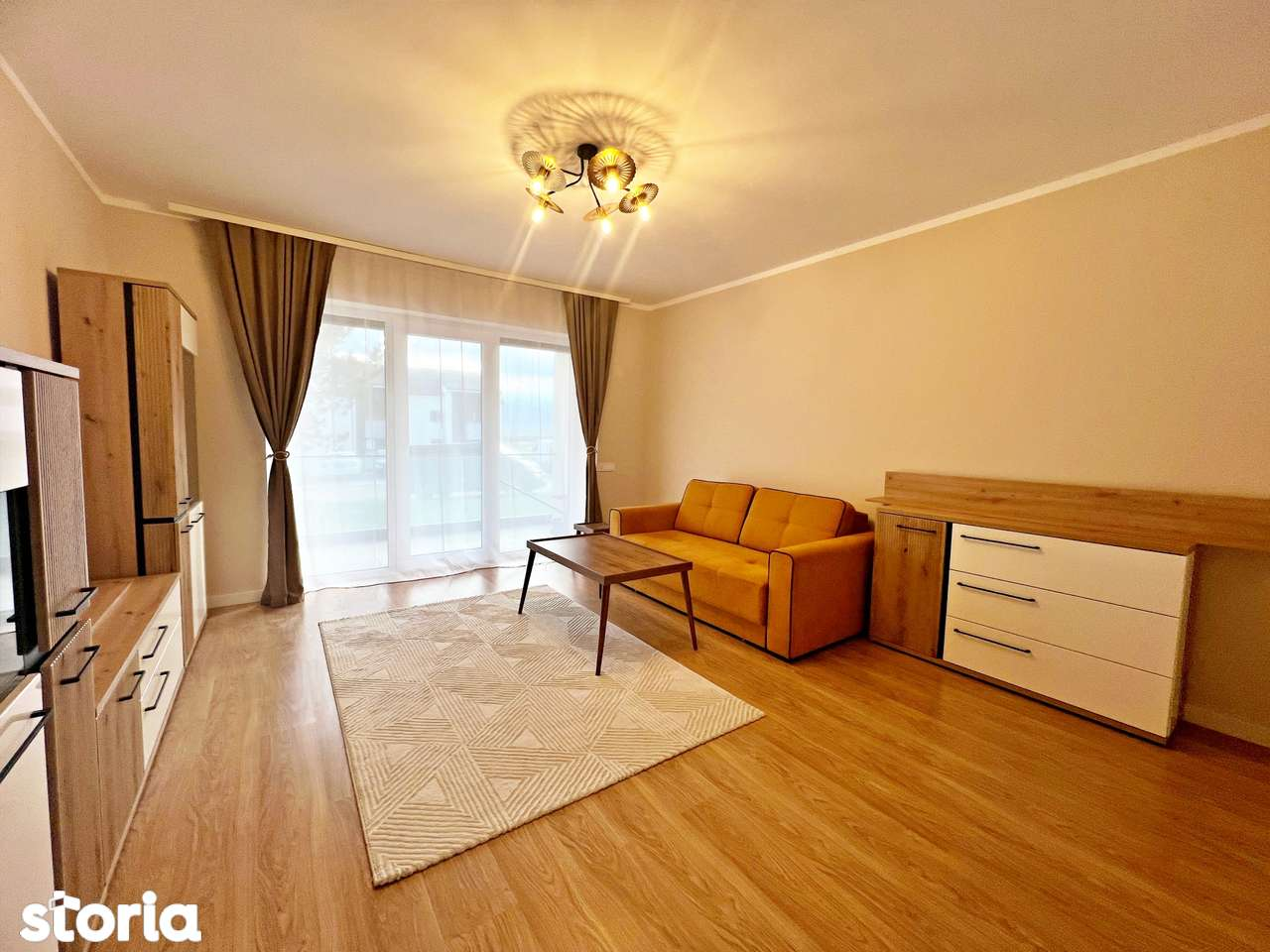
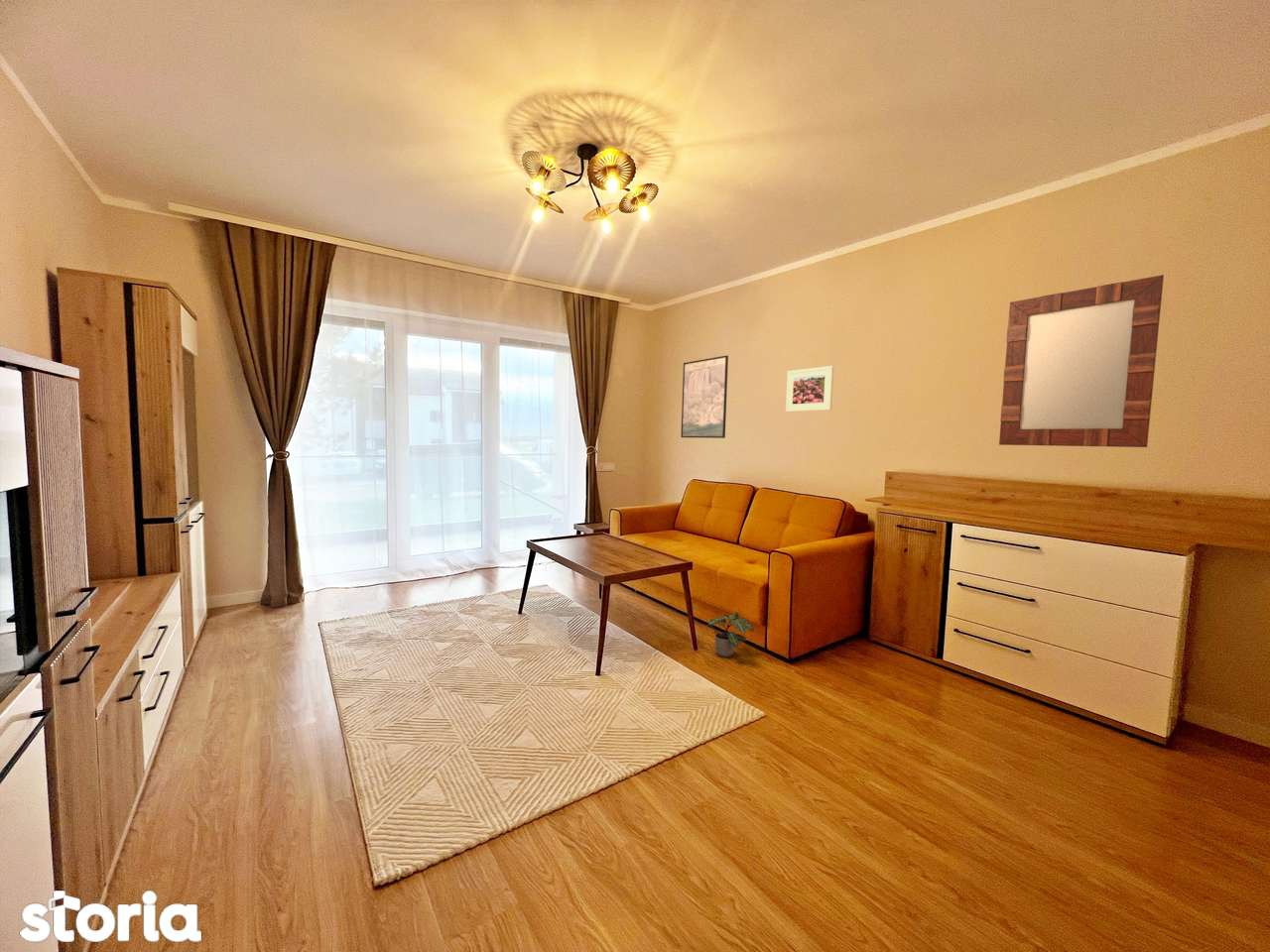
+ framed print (702, 399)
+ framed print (809, 390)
+ home mirror (1073, 368)
+ potted plant (729, 635)
